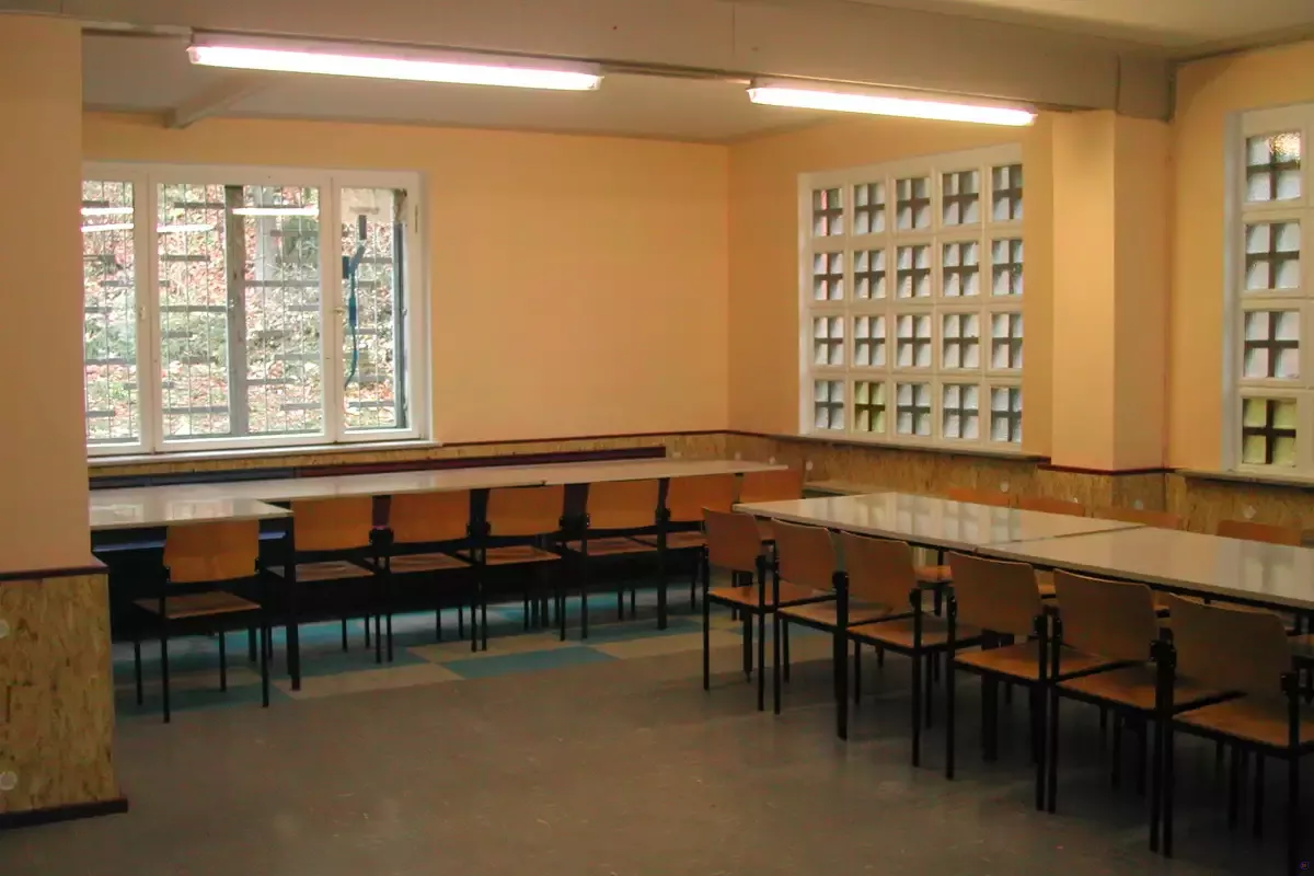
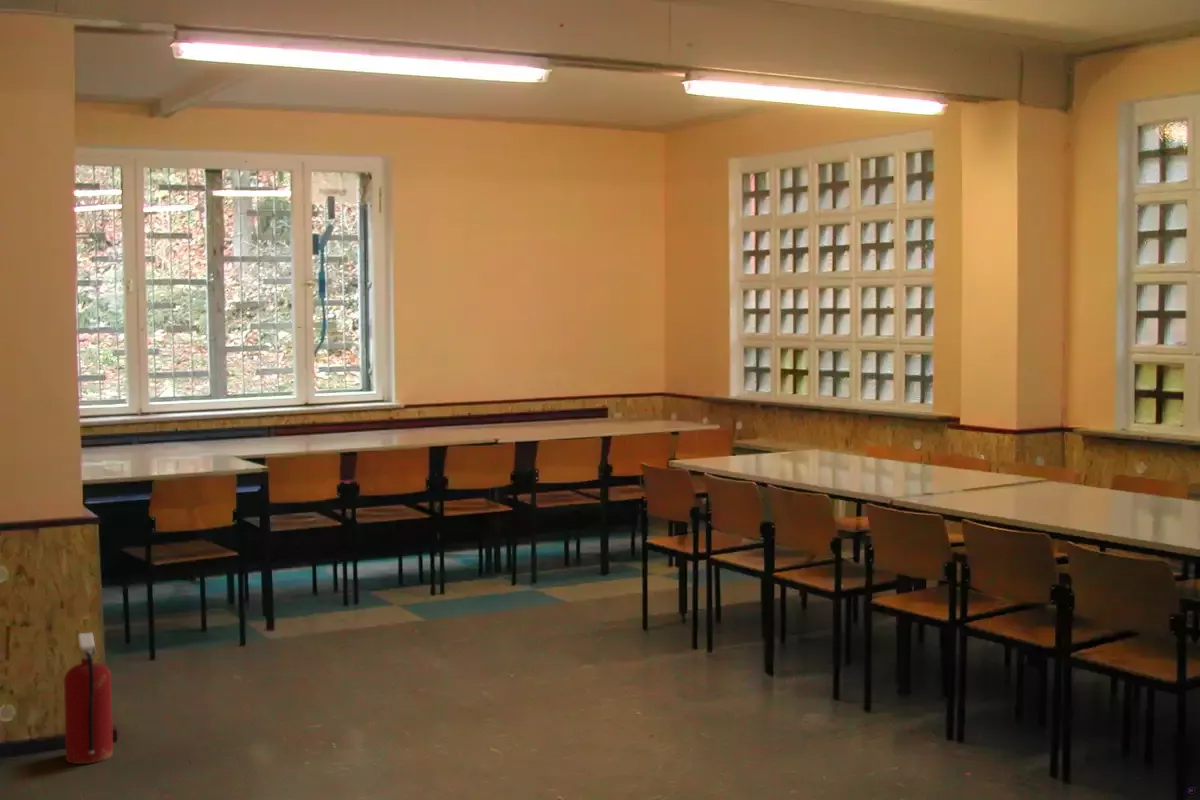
+ fire extinguisher (88, 699)
